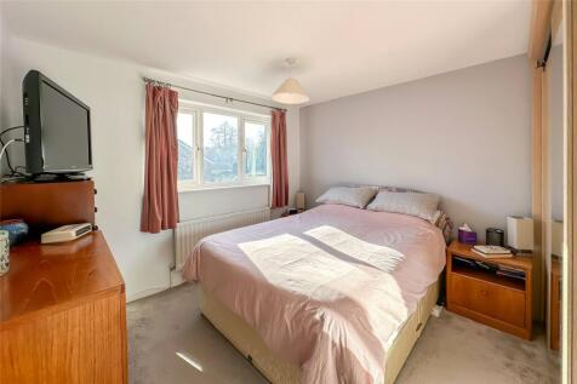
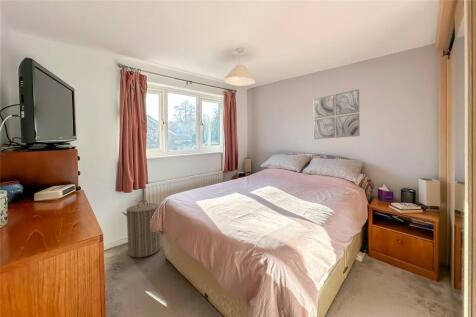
+ laundry hamper (144, 225)
+ wall art (334, 115)
